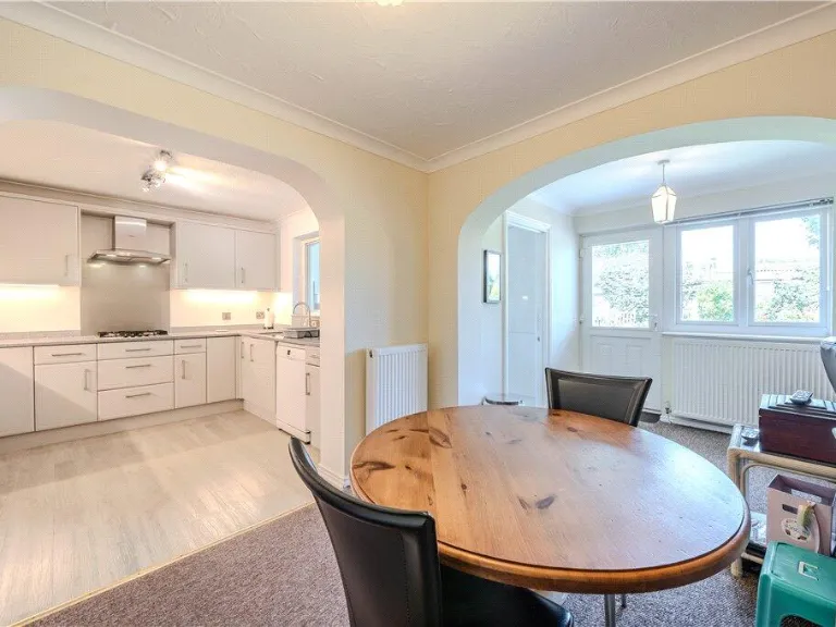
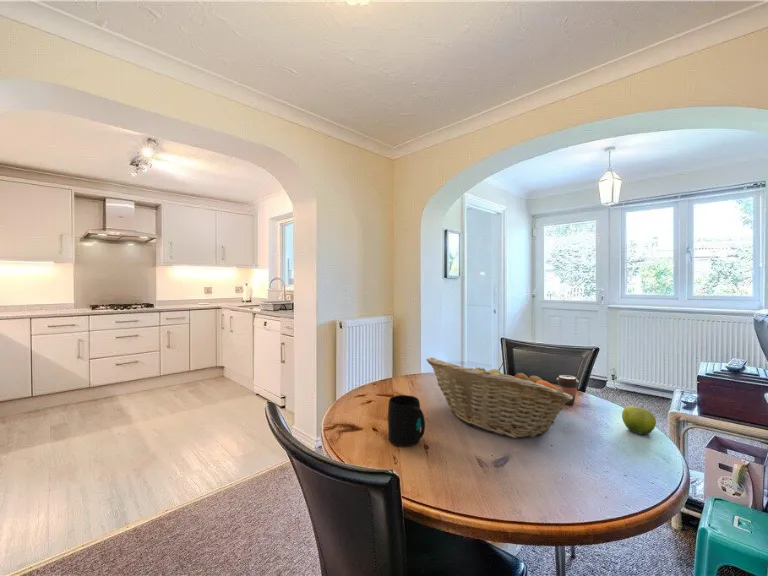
+ fruit (638, 418)
+ fruit basket (492, 388)
+ coffee cup (567, 390)
+ mug (409, 421)
